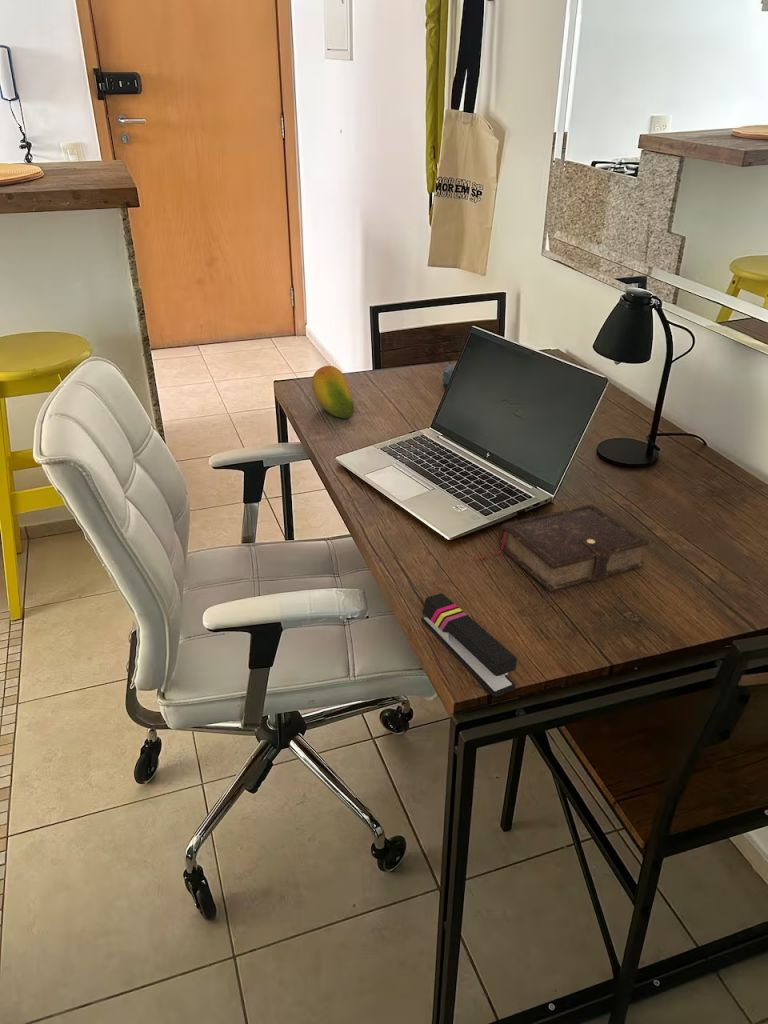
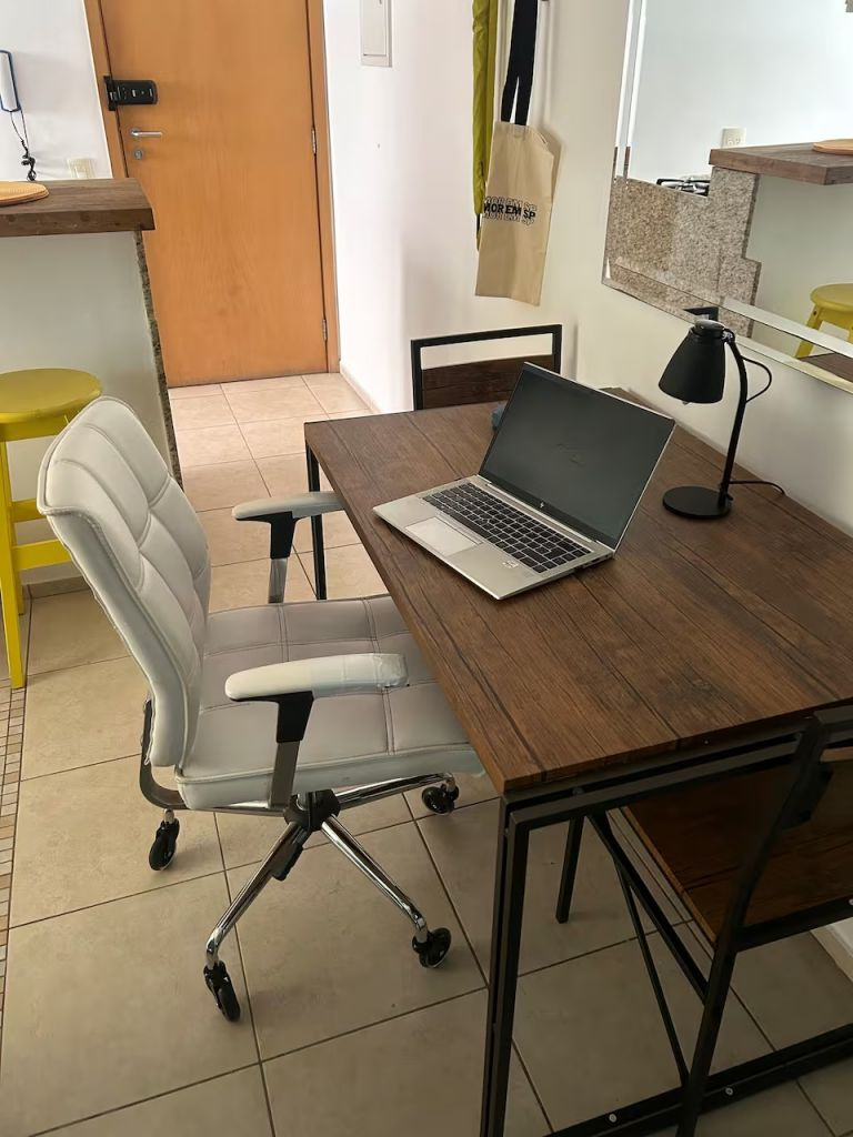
- book (555, 547)
- fruit (333, 390)
- stapler (466, 638)
